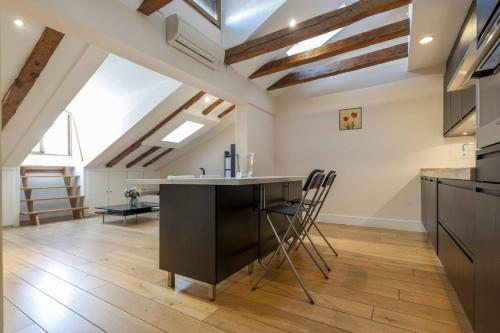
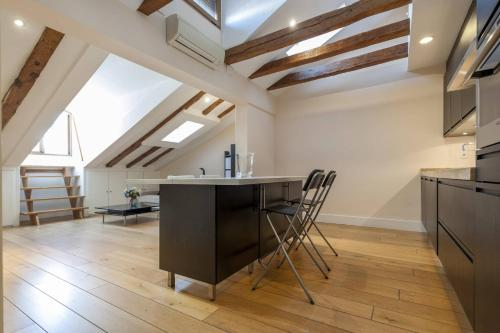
- wall art (350, 119)
